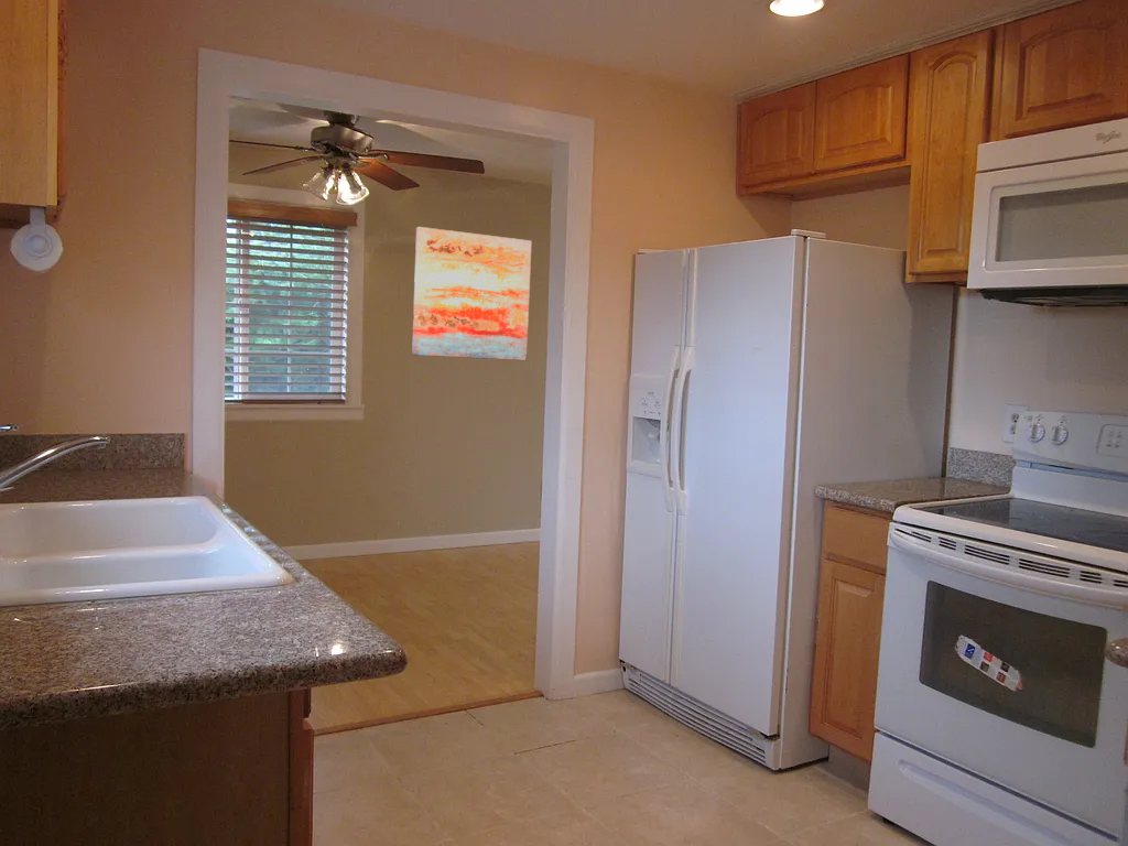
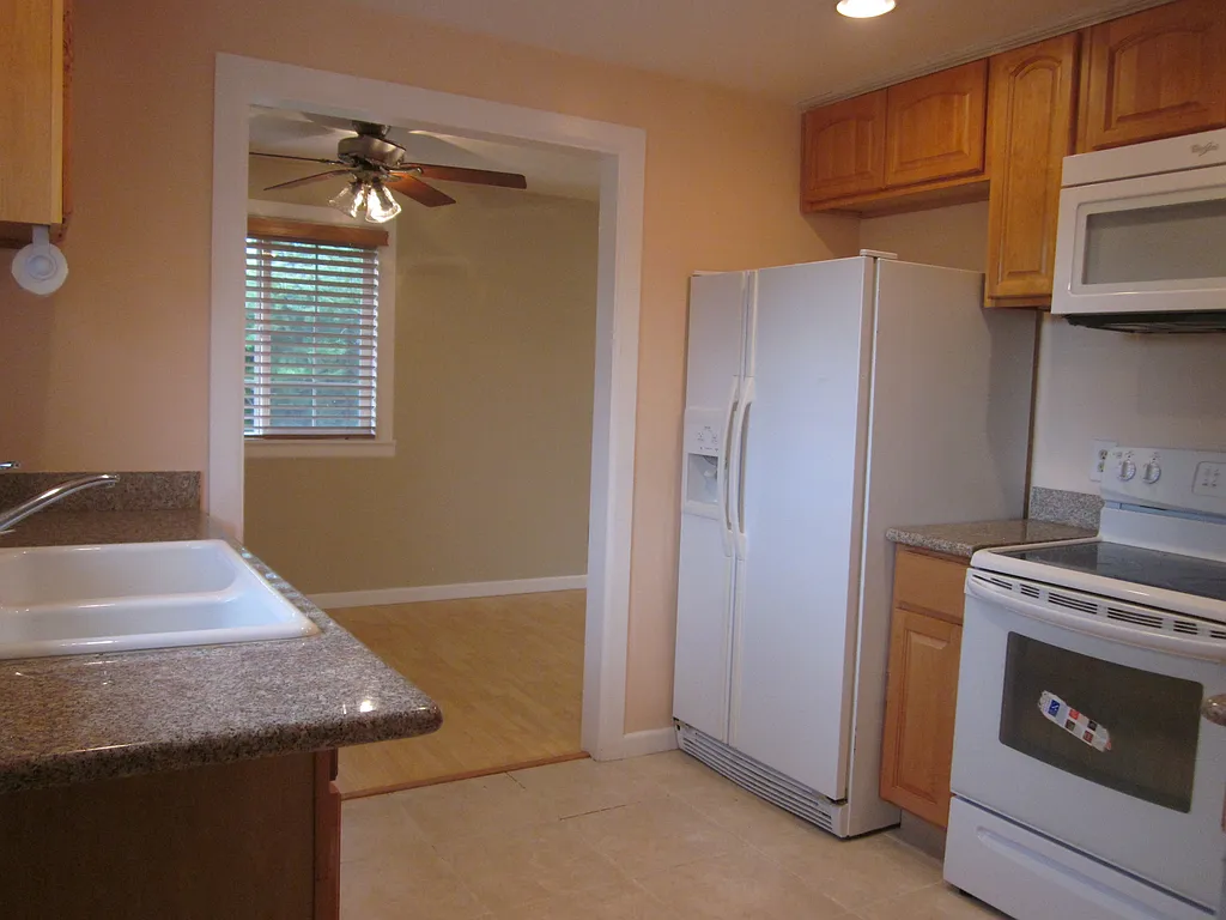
- wall art (473, 295)
